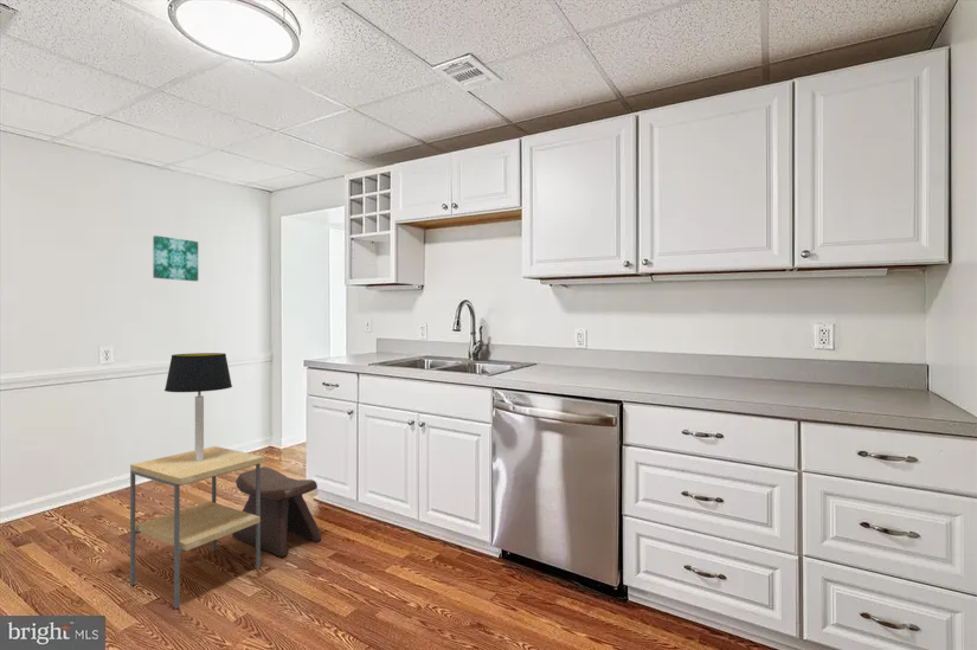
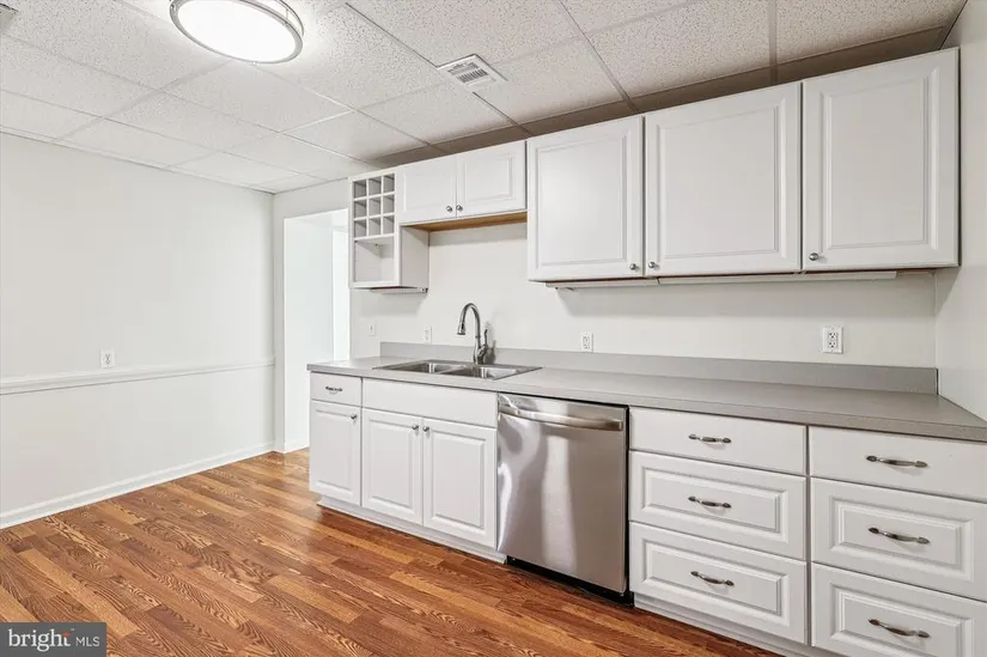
- stool (276, 507)
- table lamp (199, 406)
- side table (199, 519)
- wall art (175, 259)
